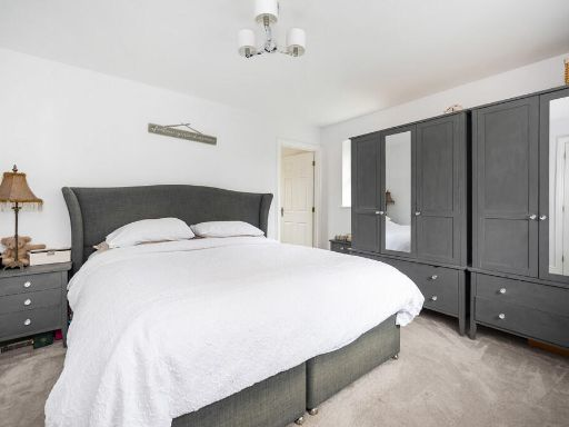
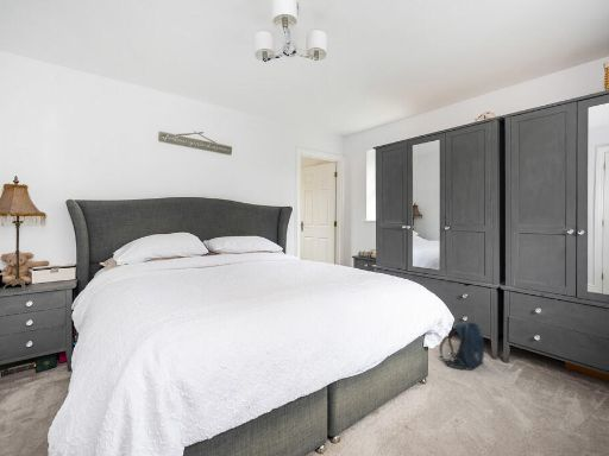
+ backpack (460, 341)
